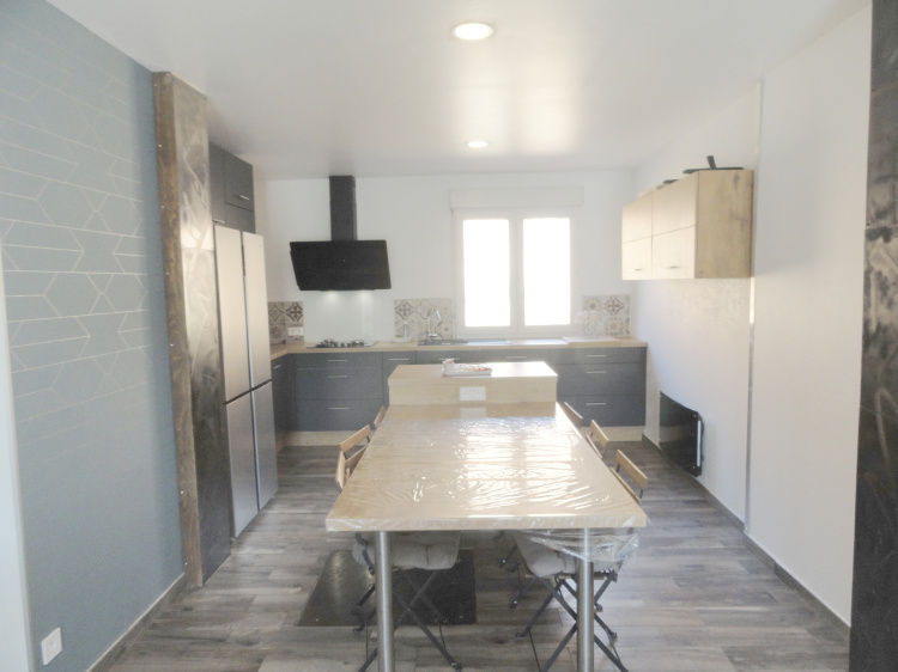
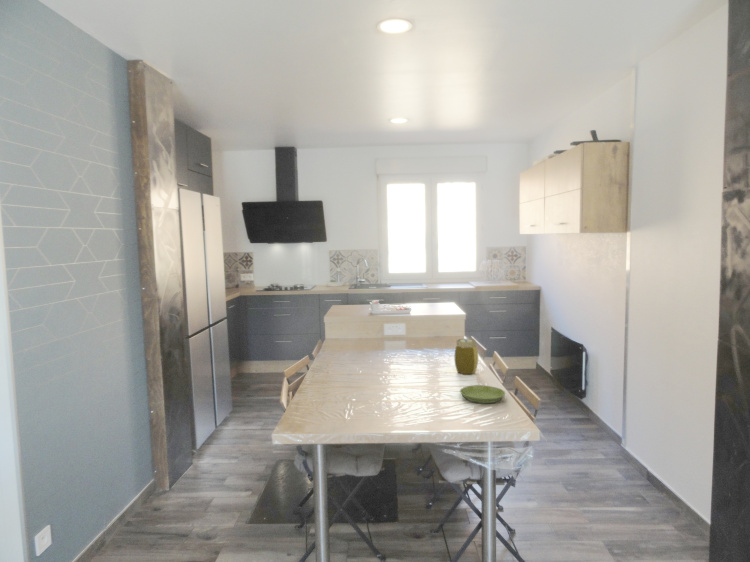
+ jar (466, 356)
+ saucer (482, 394)
